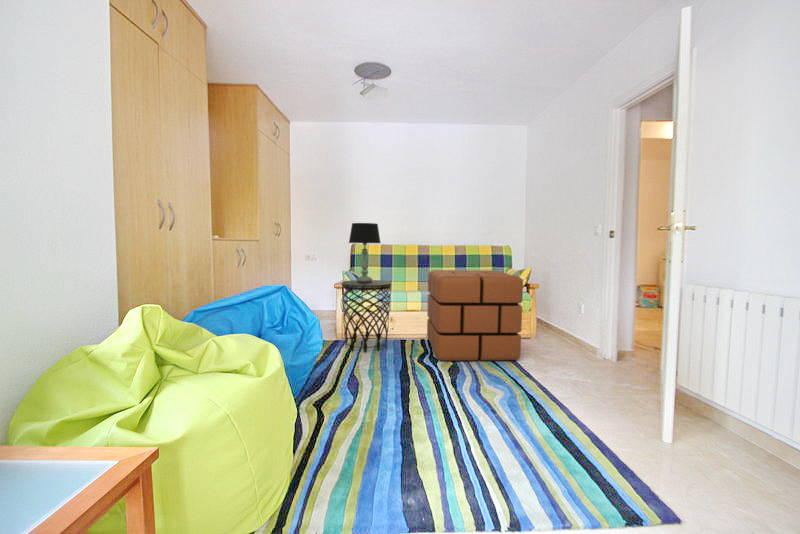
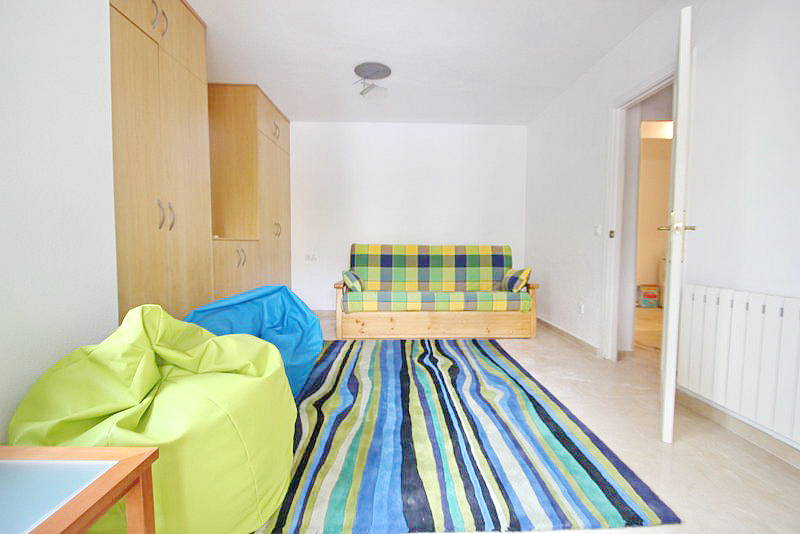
- pouf (470, 311)
- side table (364, 313)
- table lamp (364, 252)
